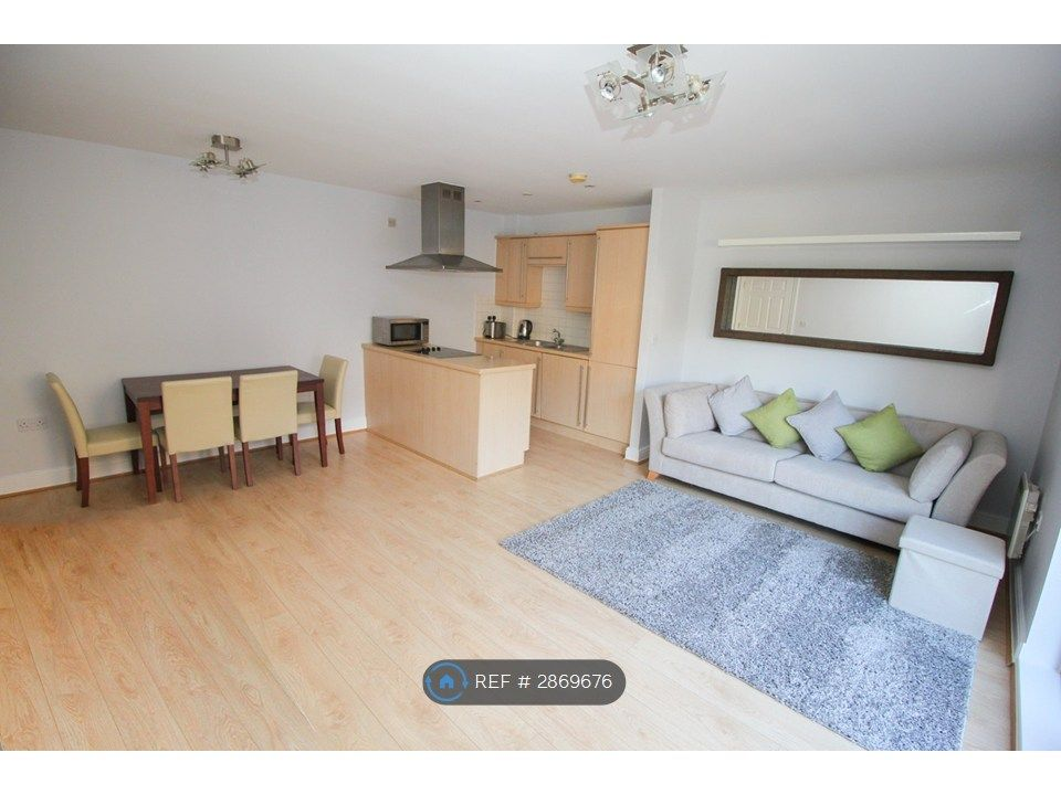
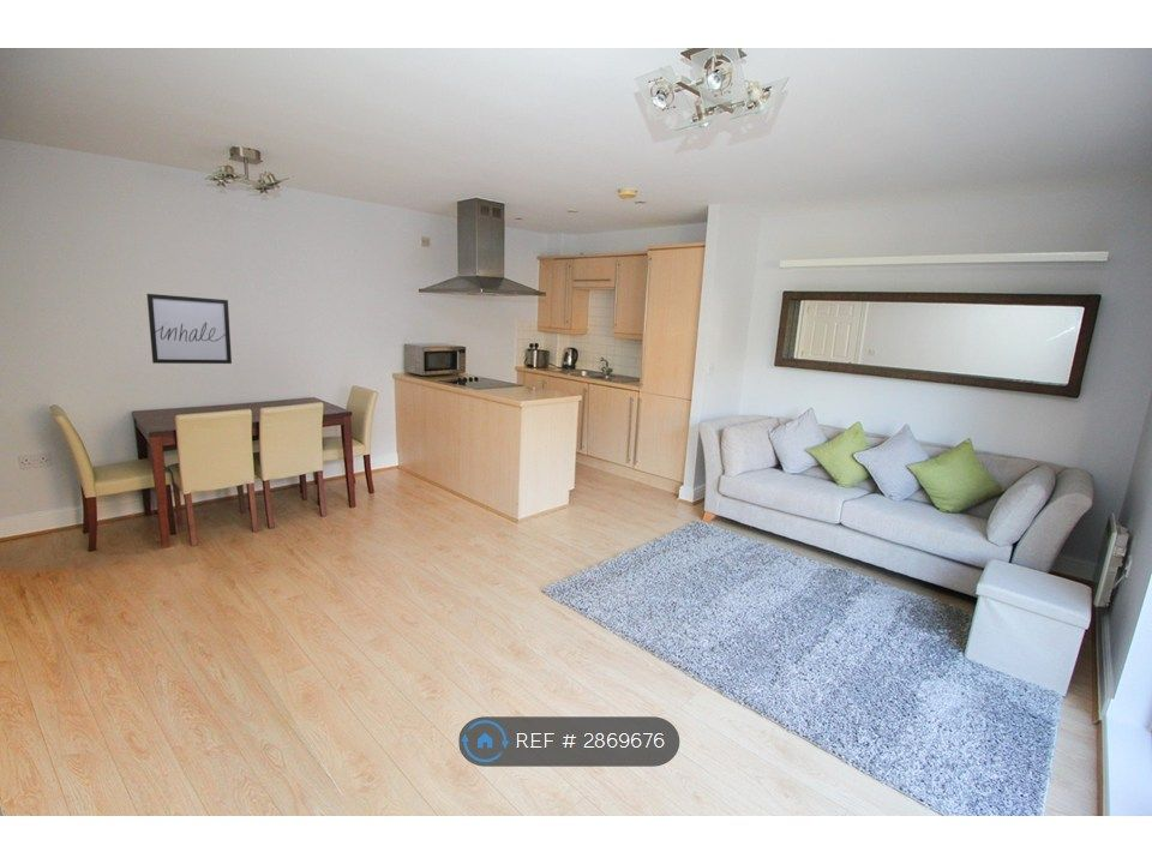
+ wall art (191, 330)
